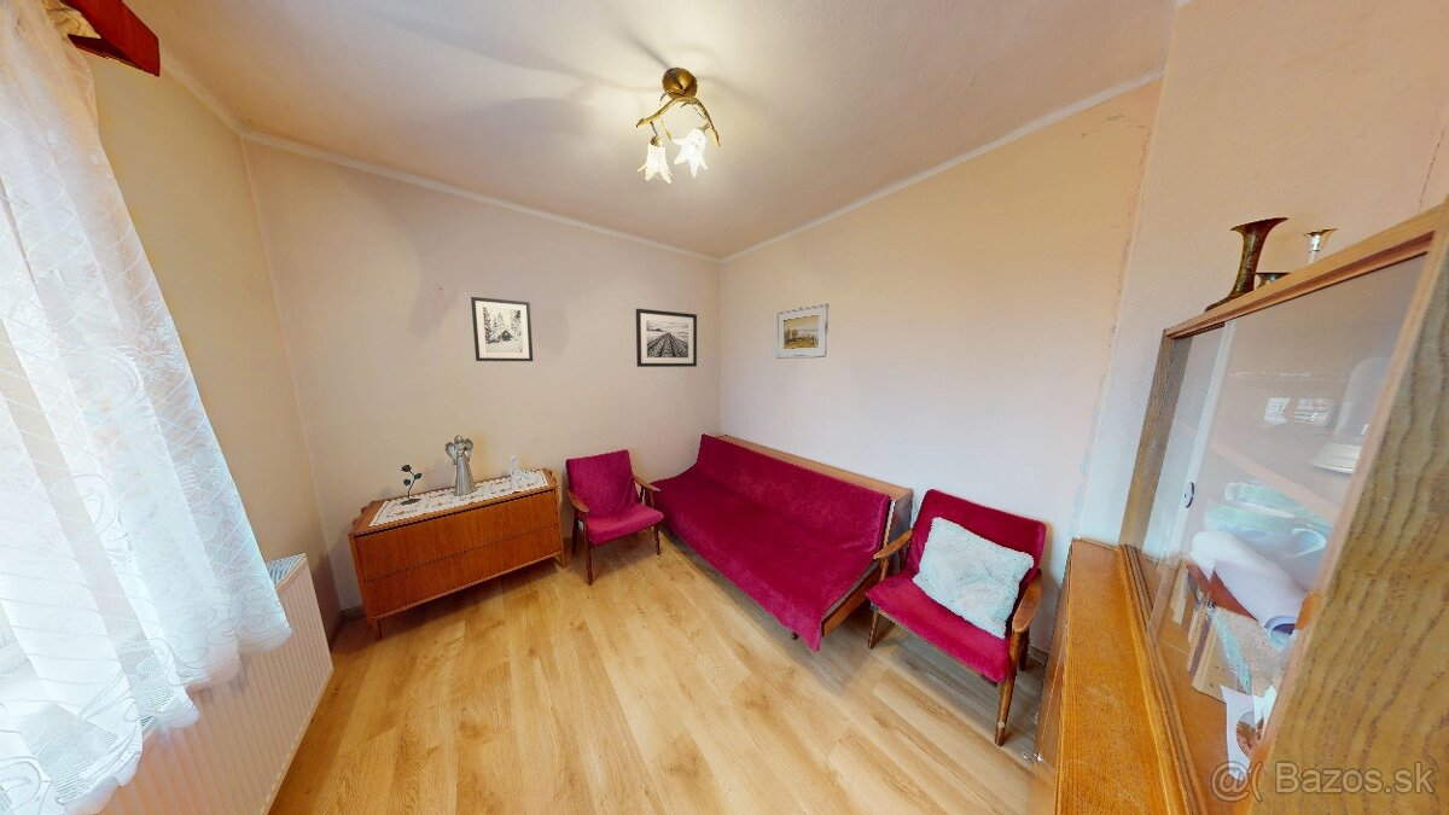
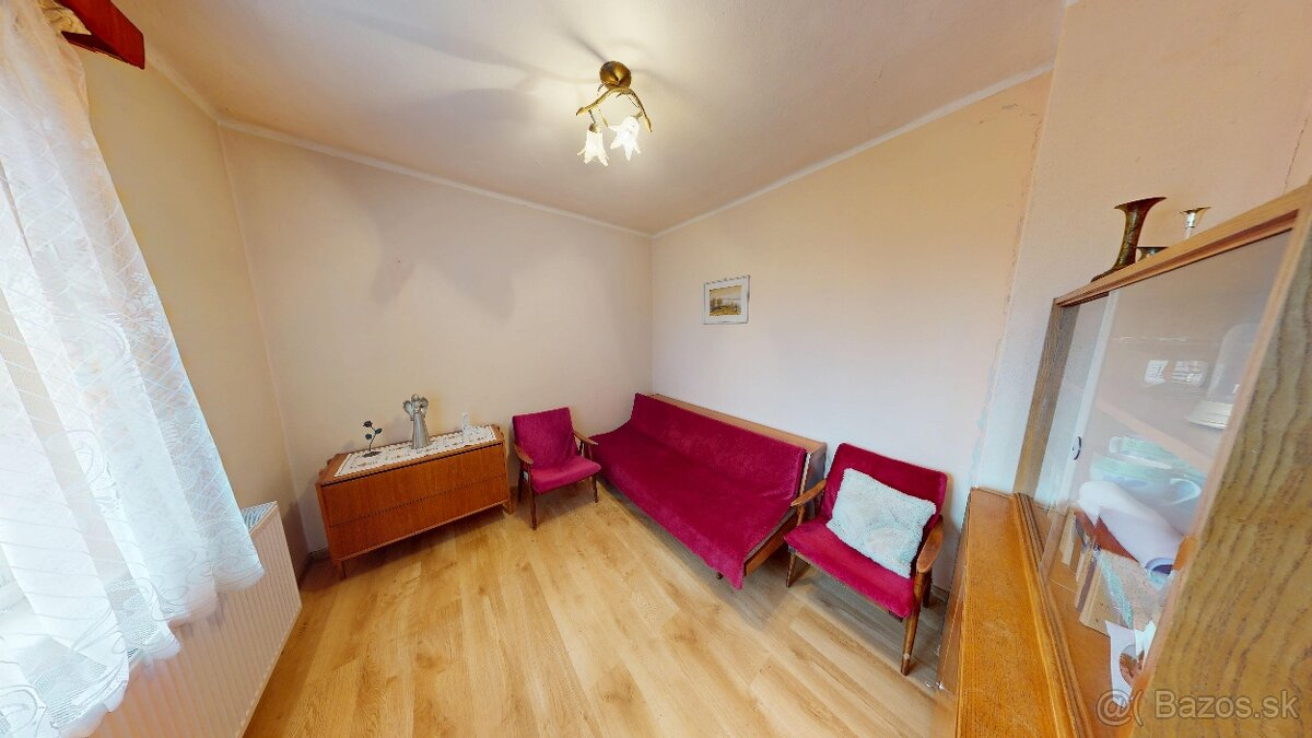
- wall art (504, 330)
- wall art (668, 339)
